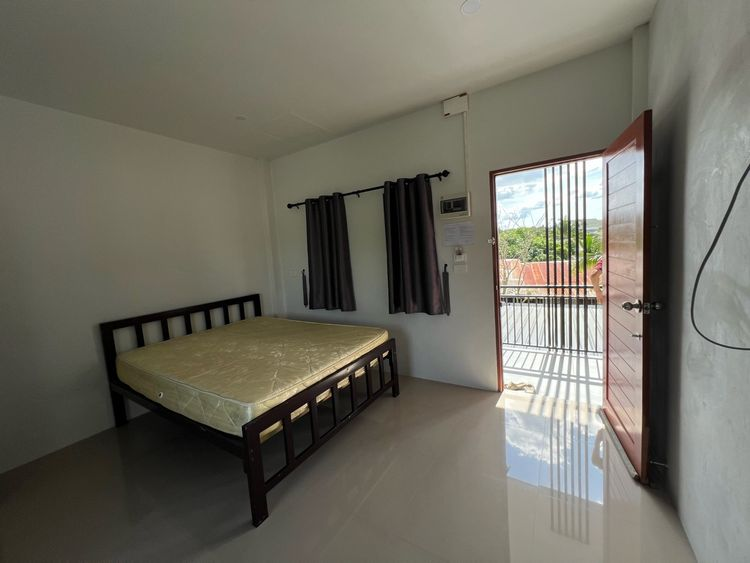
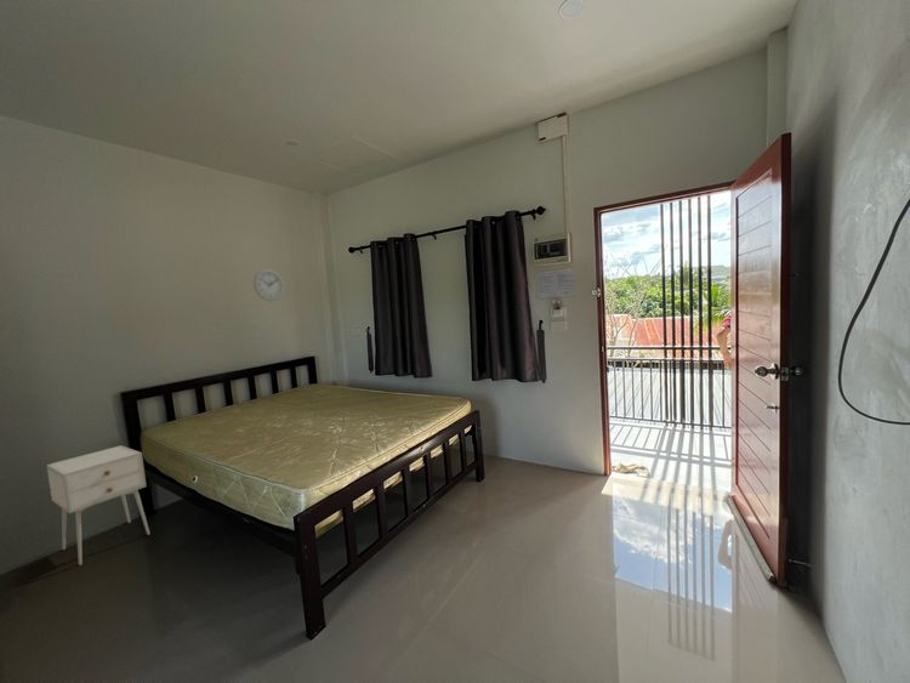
+ nightstand (101, 500)
+ wall clock (269, 285)
